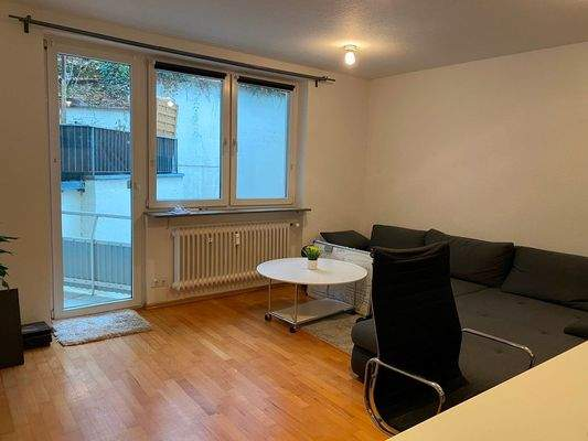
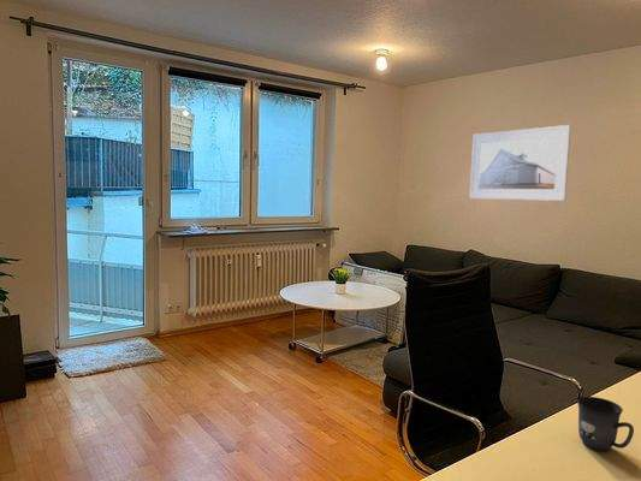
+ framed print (515, 165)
+ mug (604, 427)
